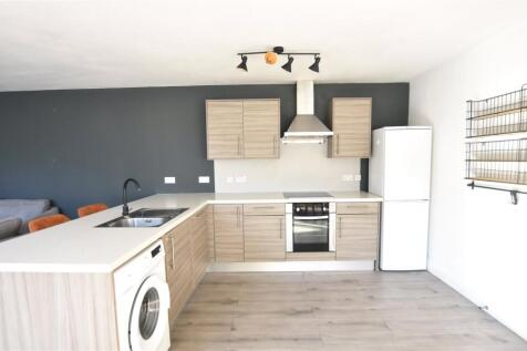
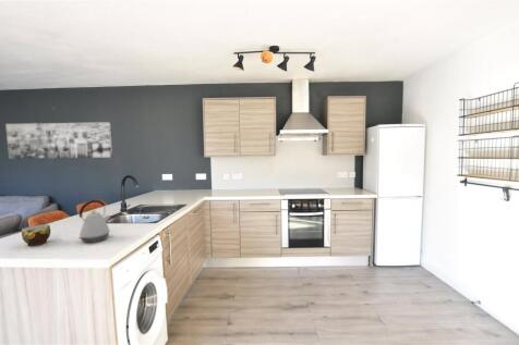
+ wall art (59, 140)
+ cup (36, 235)
+ kettle (95, 219)
